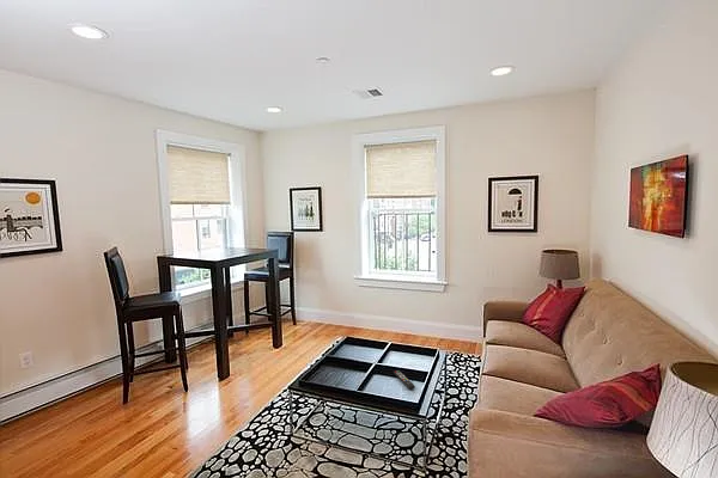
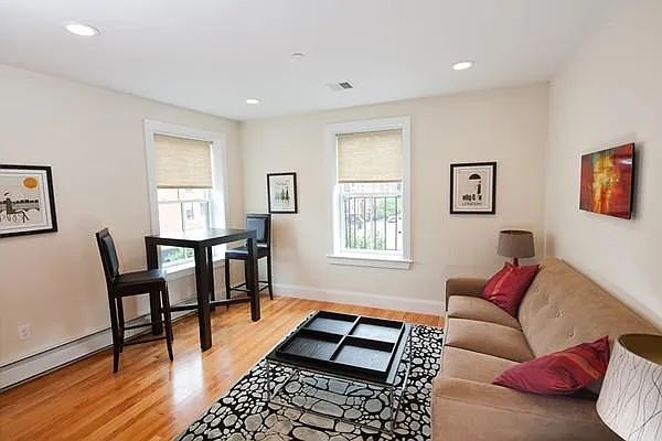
- remote control (403, 379)
